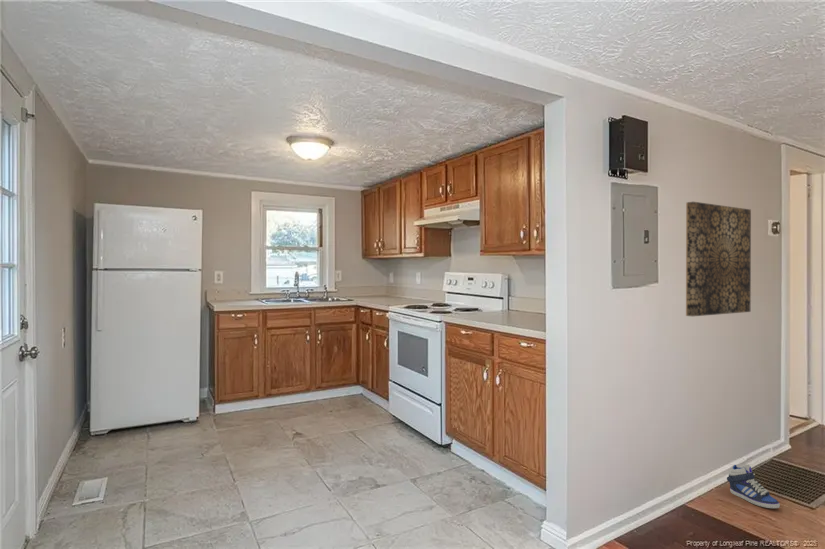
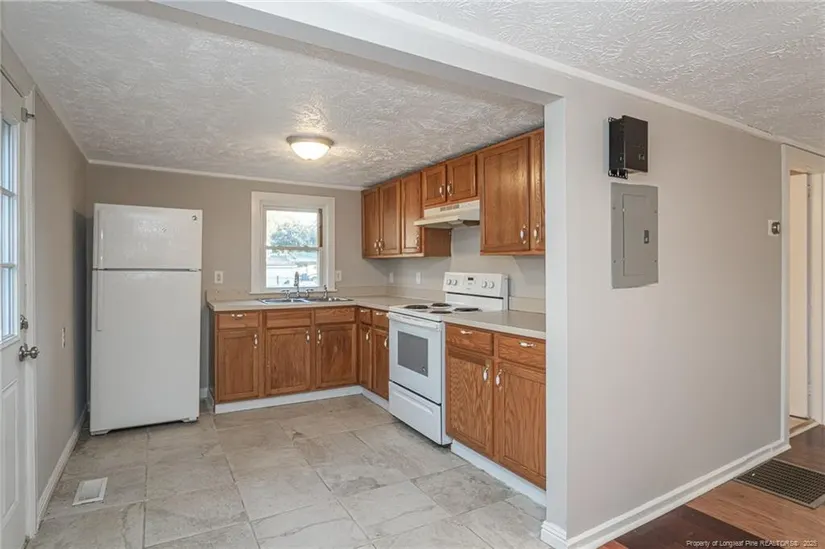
- wall art (720, 260)
- sneaker (752, 483)
